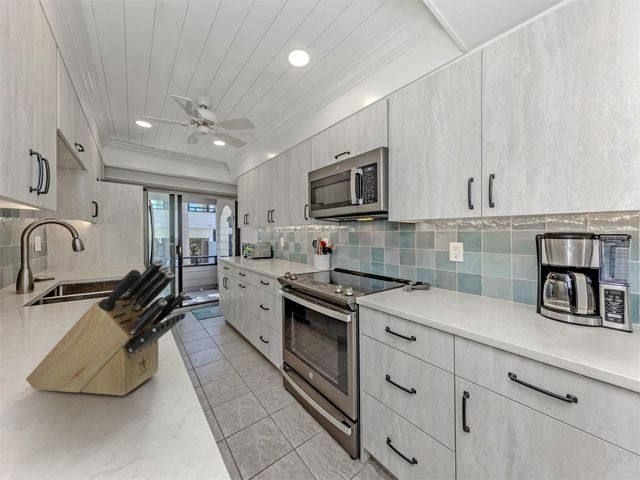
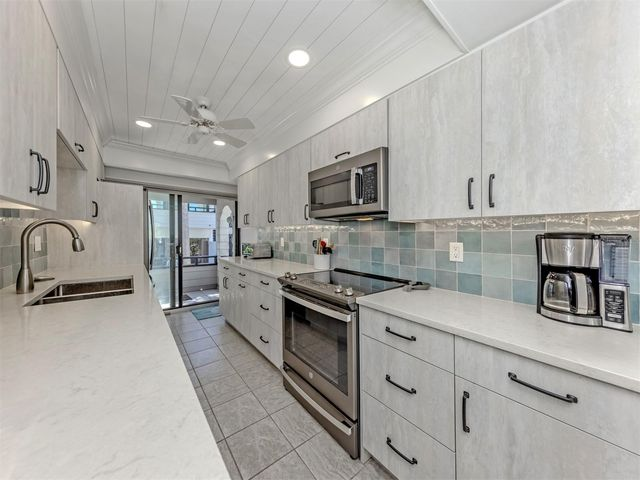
- knife block (111, 321)
